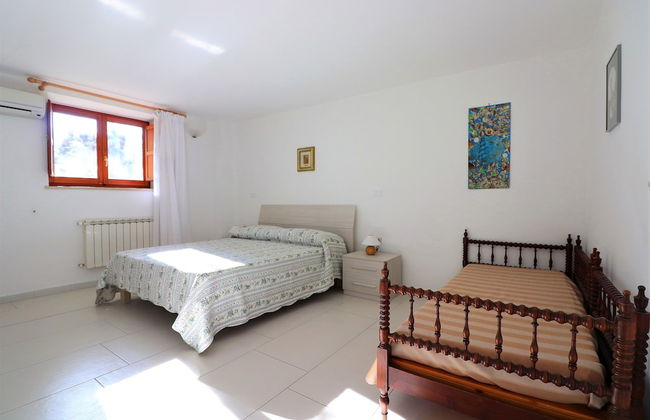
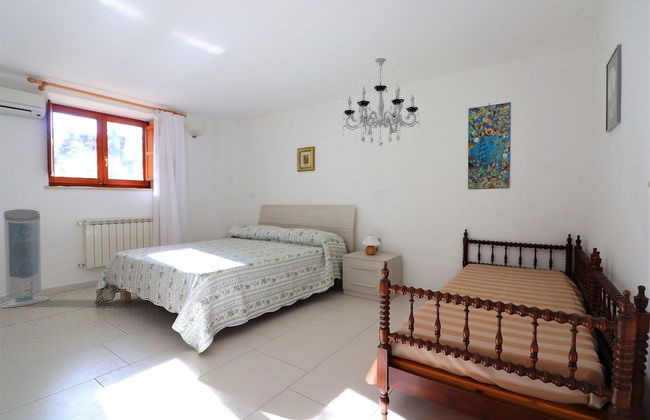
+ air purifier (23, 256)
+ chandelier (380, 103)
